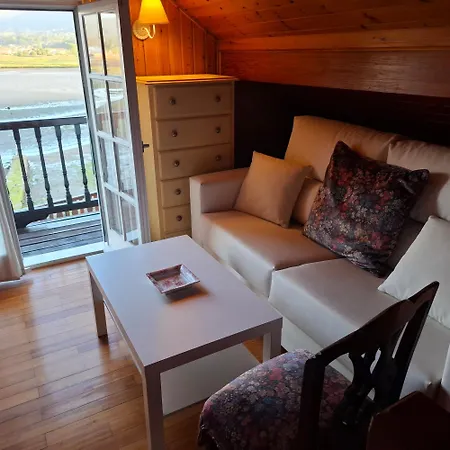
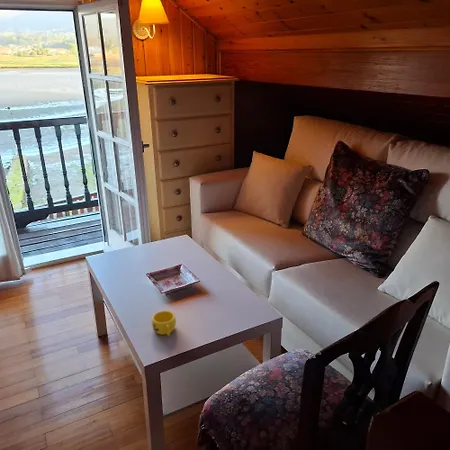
+ cup (165, 324)
